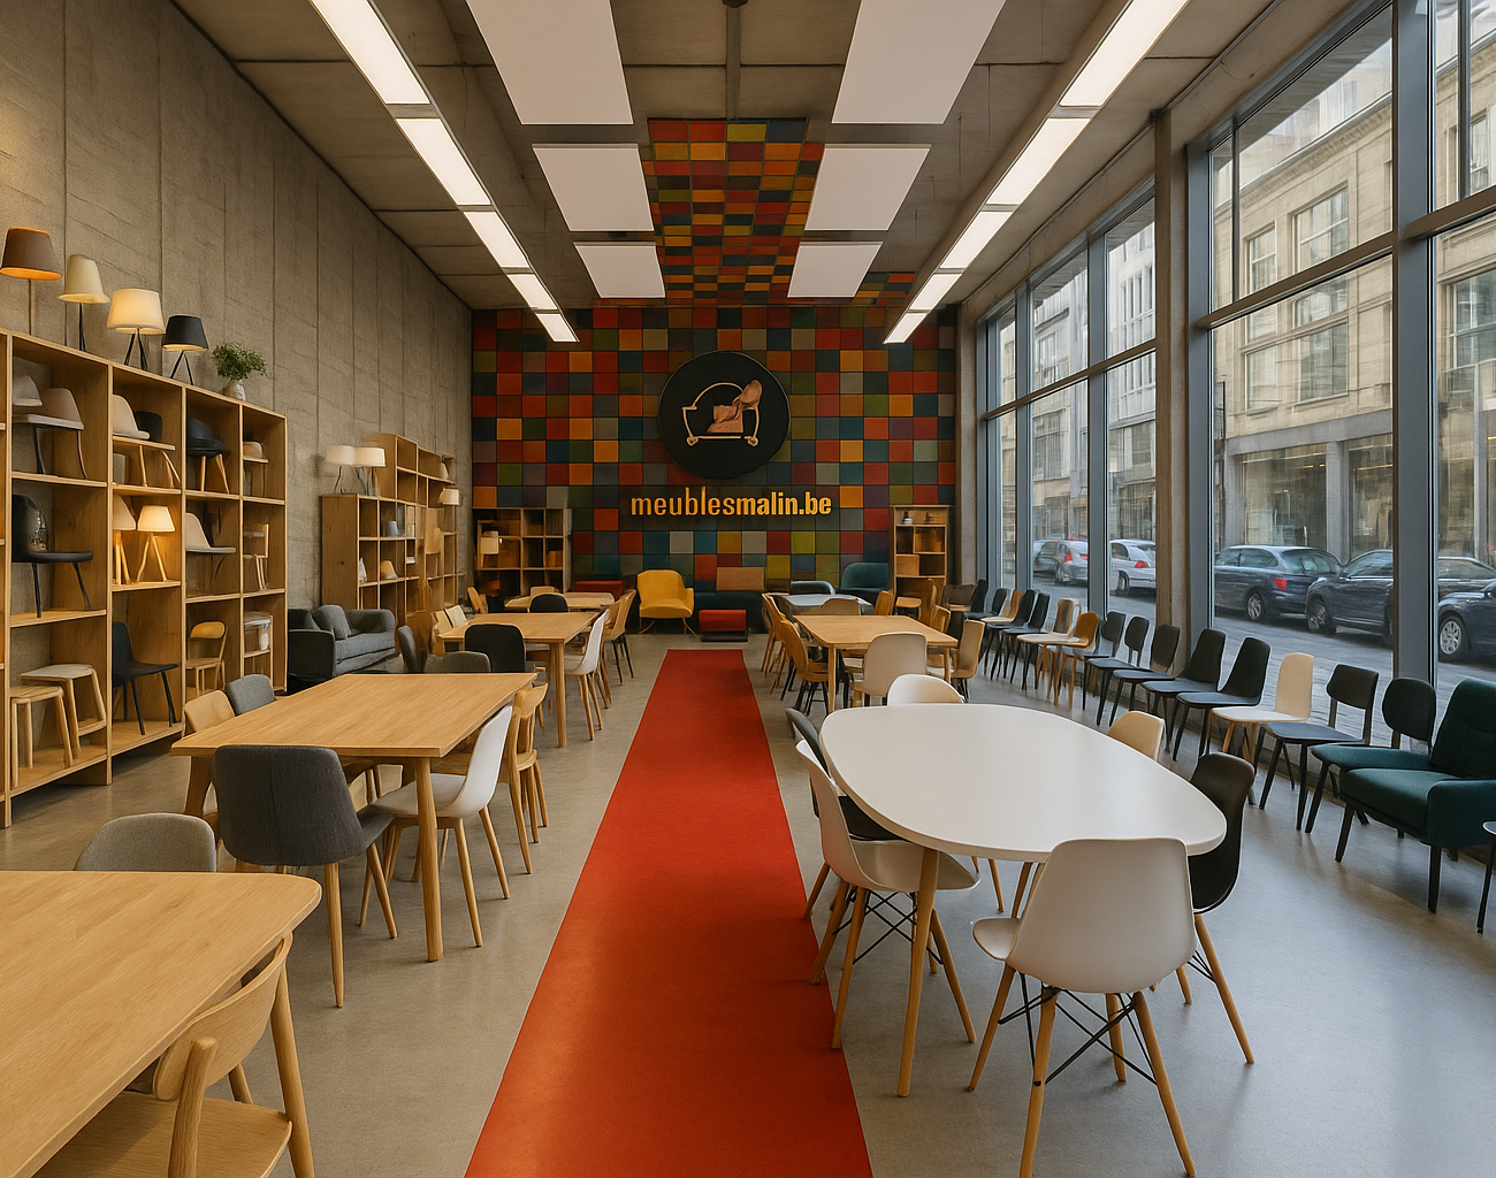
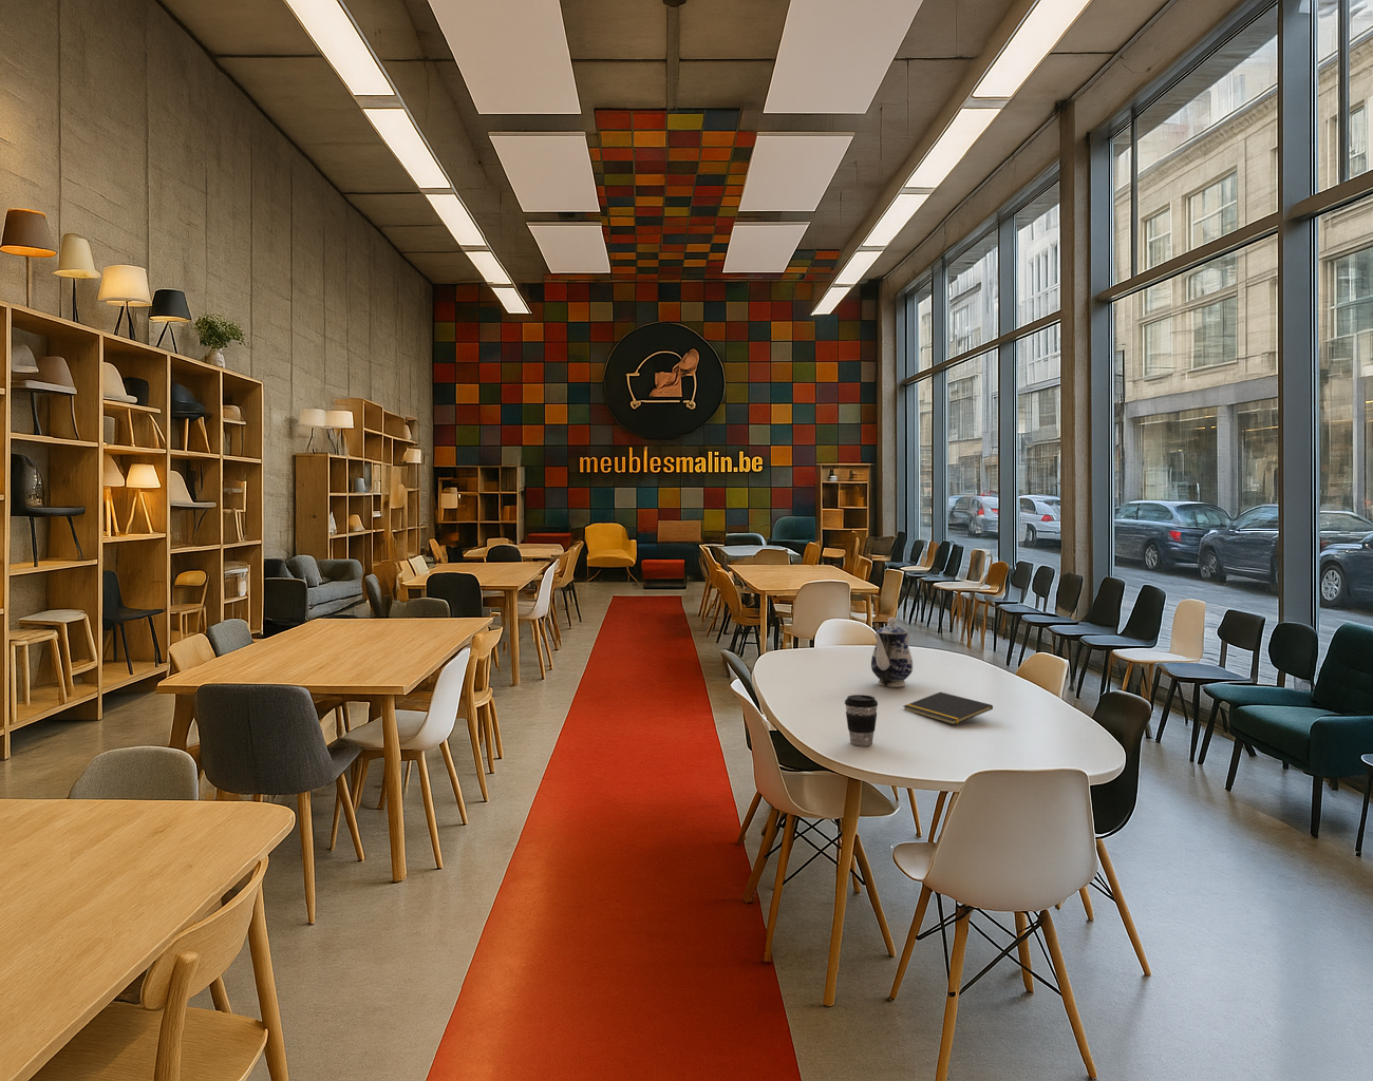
+ notepad (946, 708)
+ teapot (892, 651)
+ coffee cup (860, 720)
